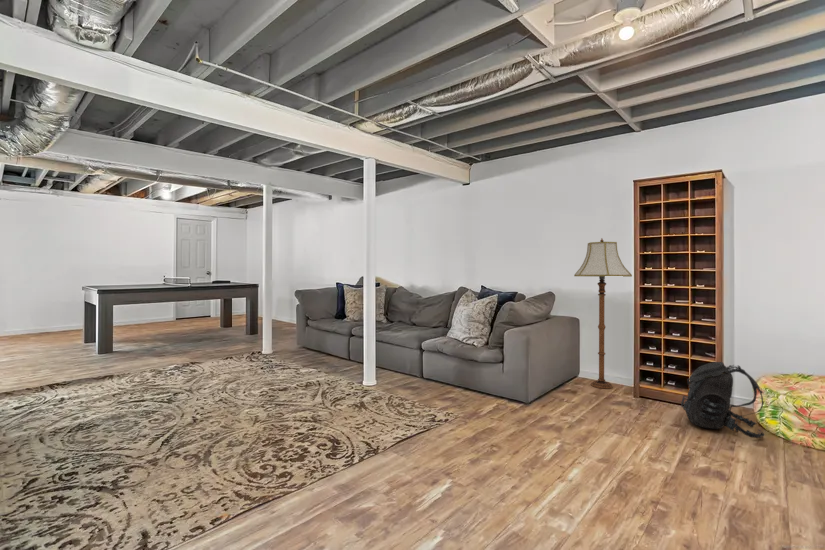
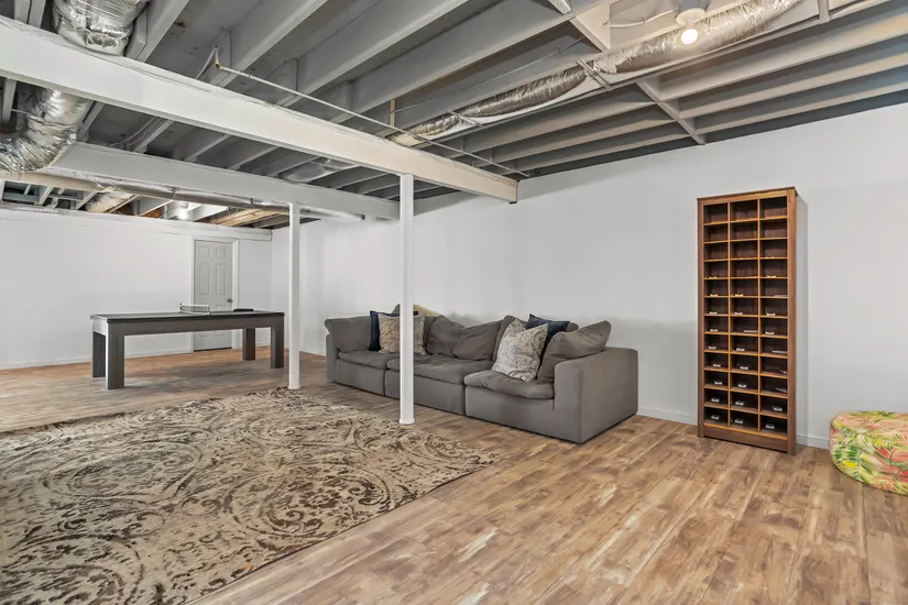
- backpack (719, 394)
- floor lamp (601, 311)
